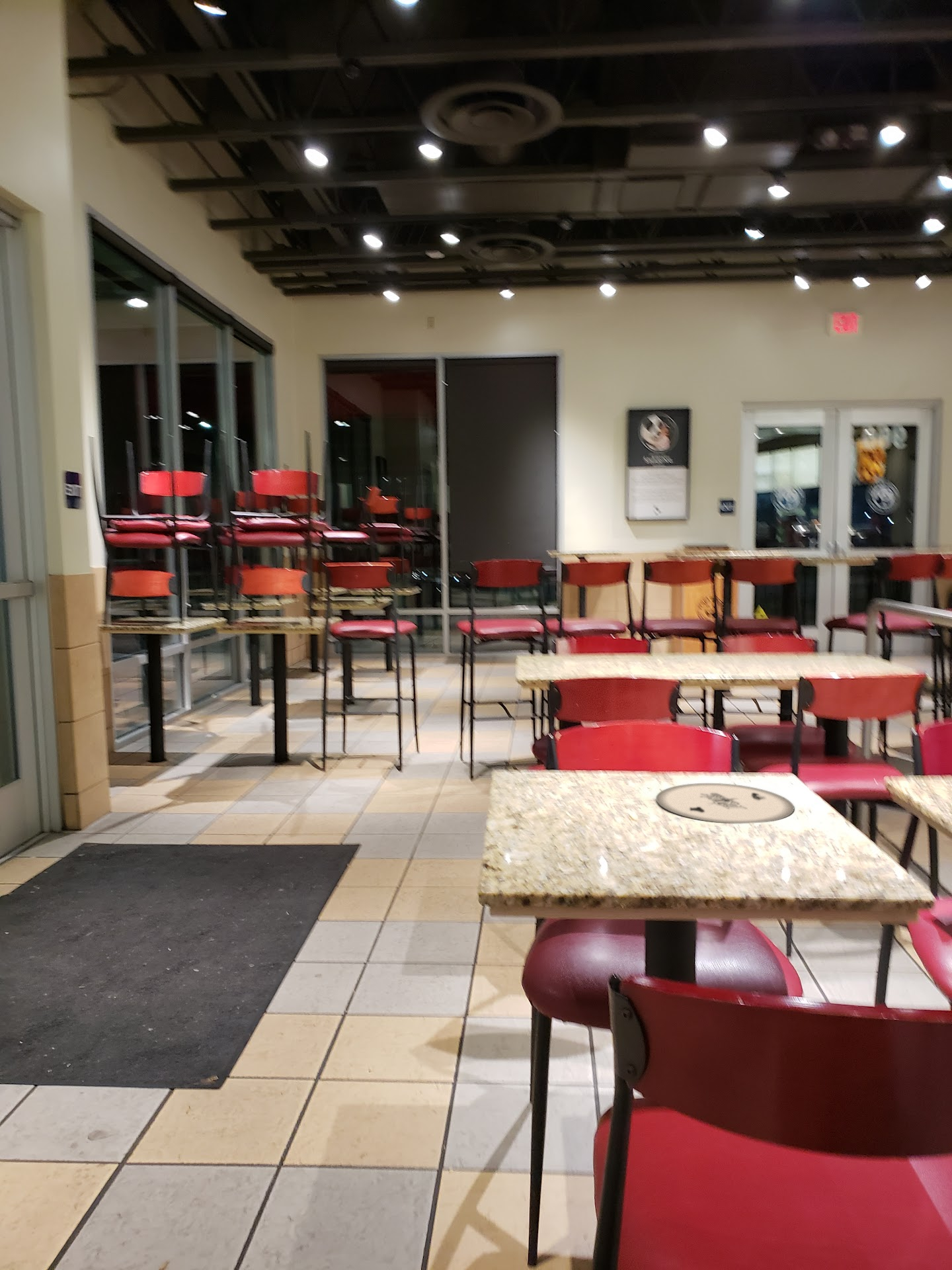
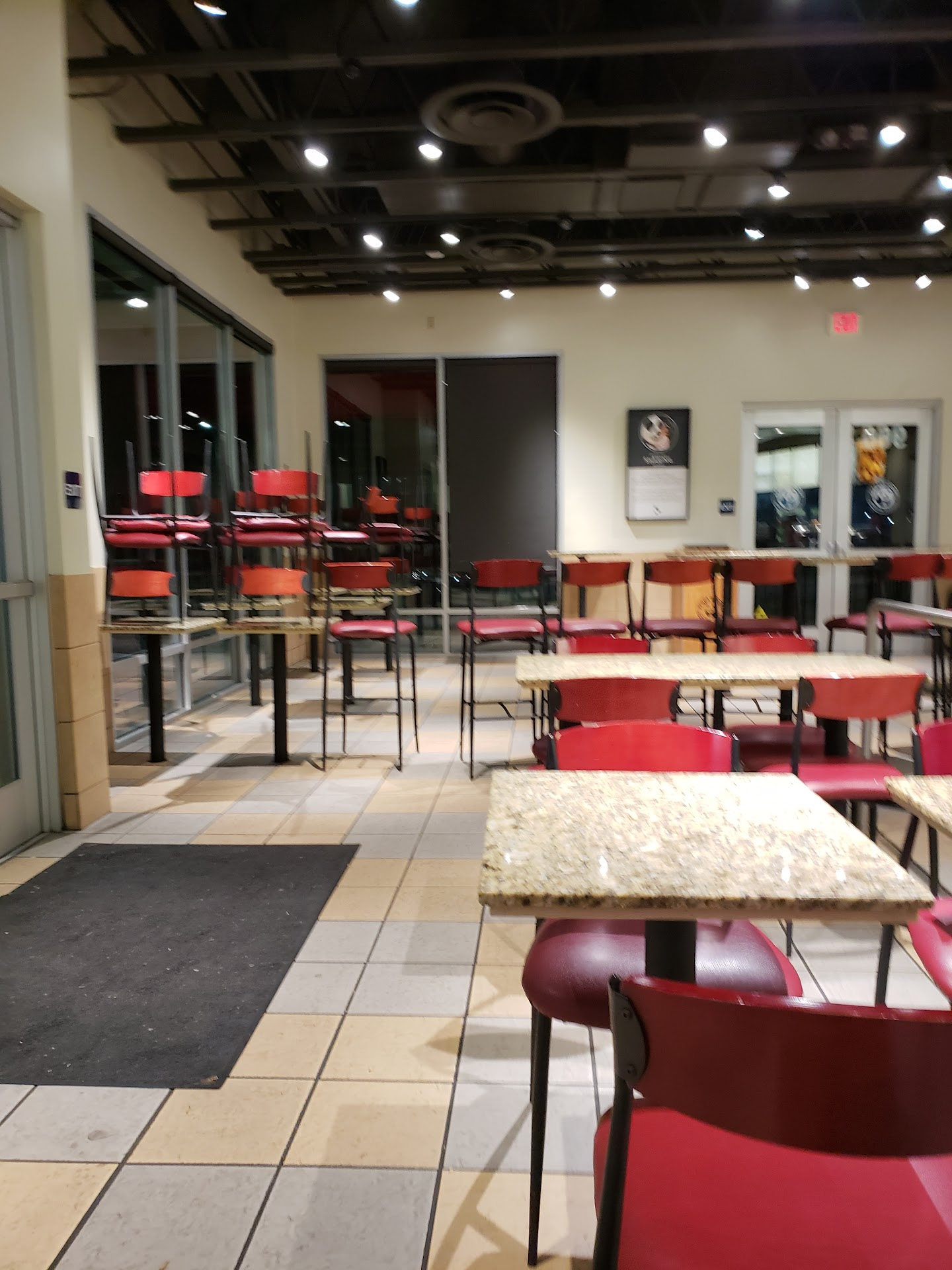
- plate (723, 800)
